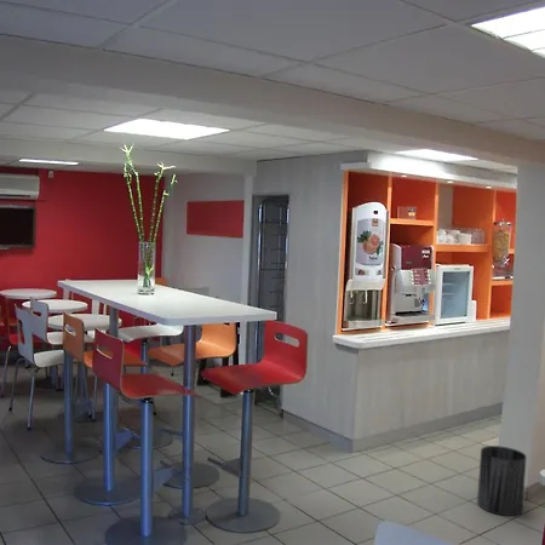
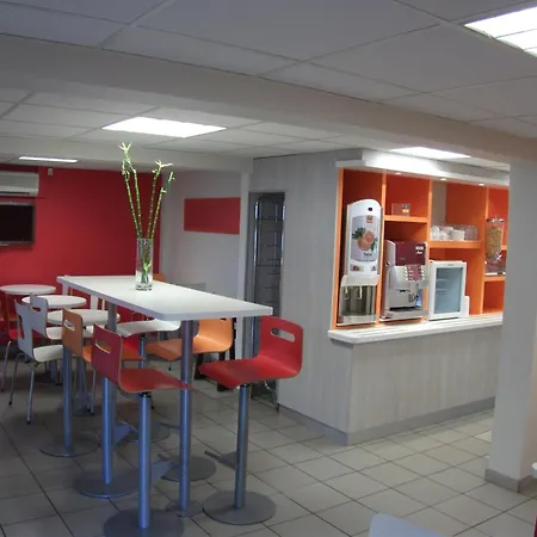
- trash can (501, 480)
